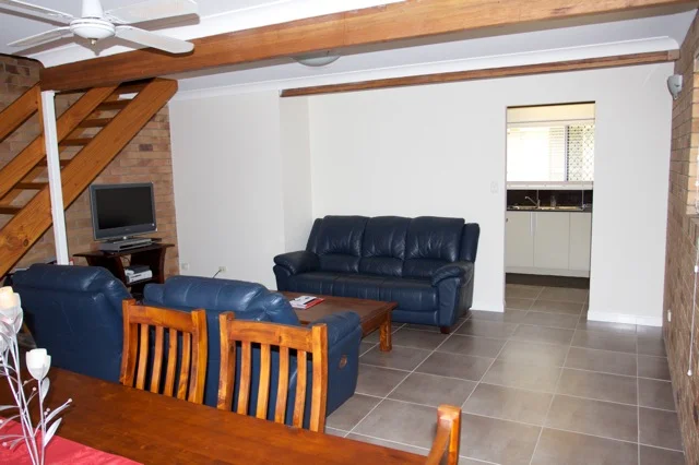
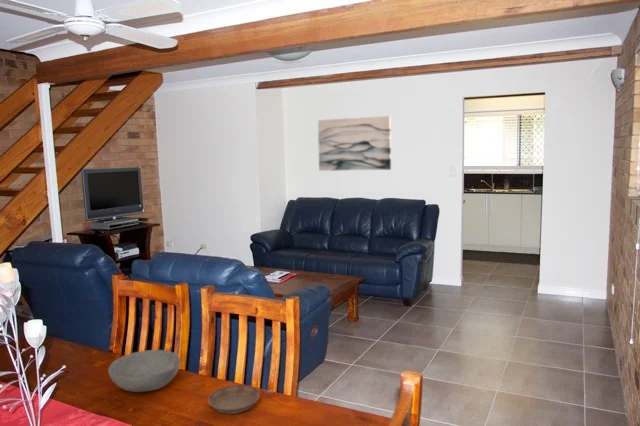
+ saucer (234, 400)
+ bowl (145, 374)
+ wall art (353, 144)
